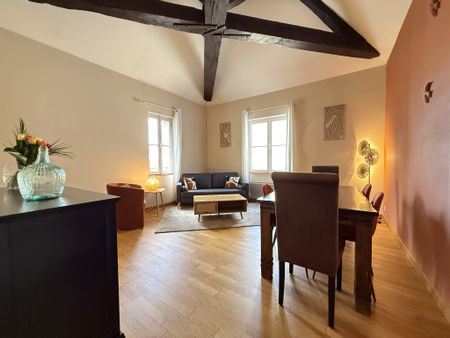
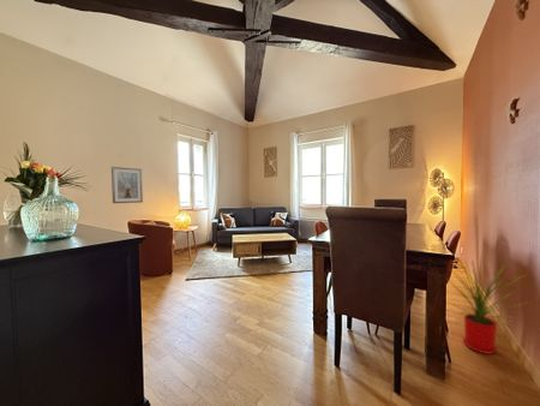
+ picture frame (127, 185)
+ house plant (481, 303)
